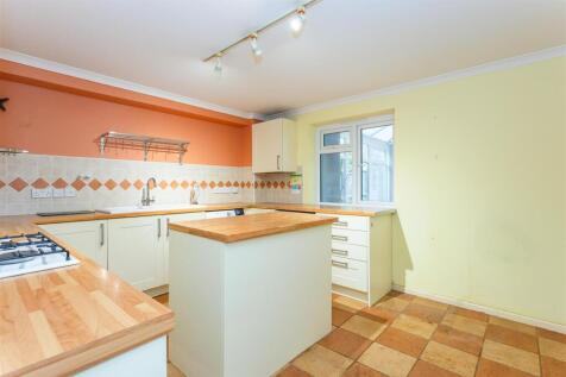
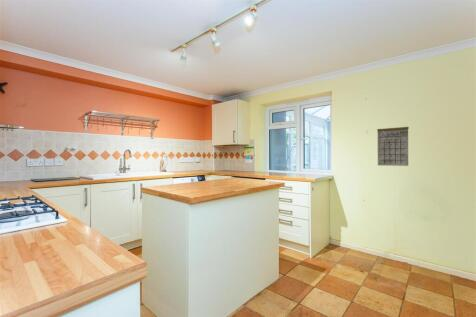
+ calendar (392, 142)
